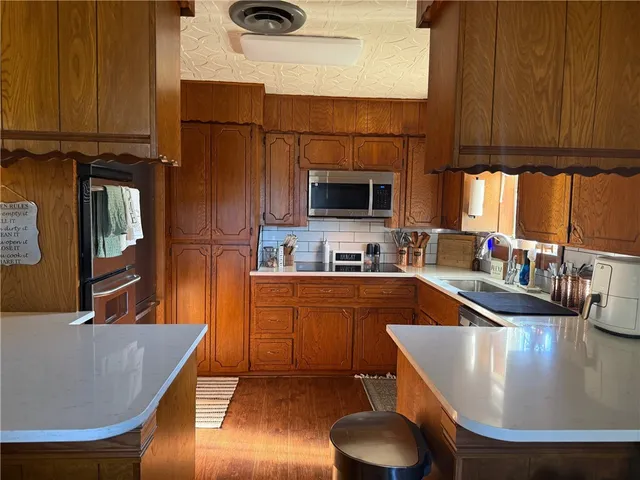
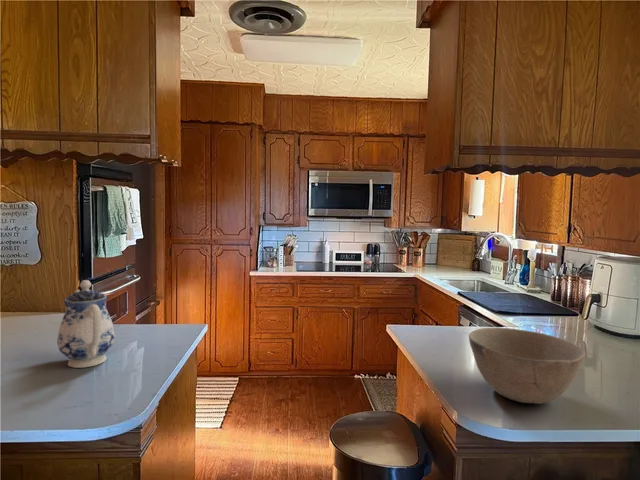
+ teapot (86, 321)
+ bowl (522, 367)
